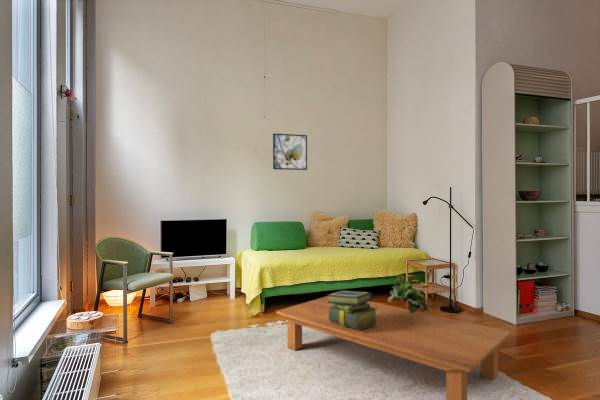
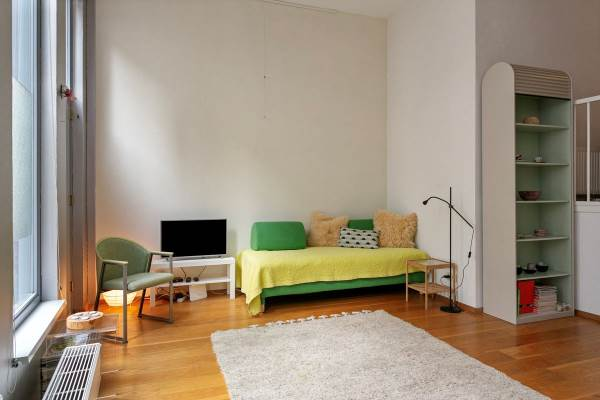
- coffee table (383, 340)
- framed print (290, 152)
- flowering plant (408, 296)
- stack of books (350, 307)
